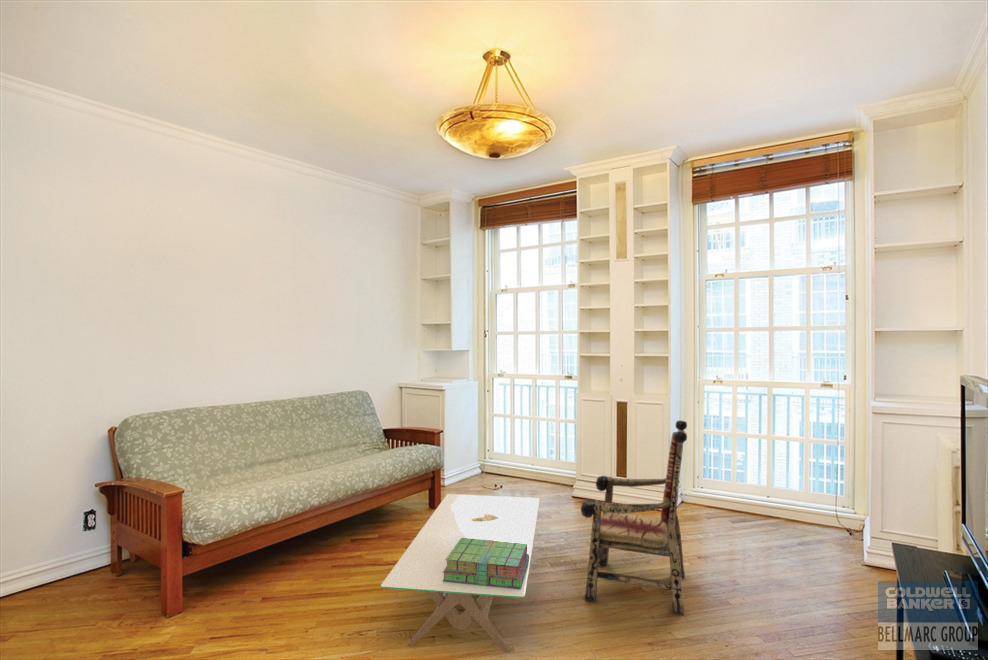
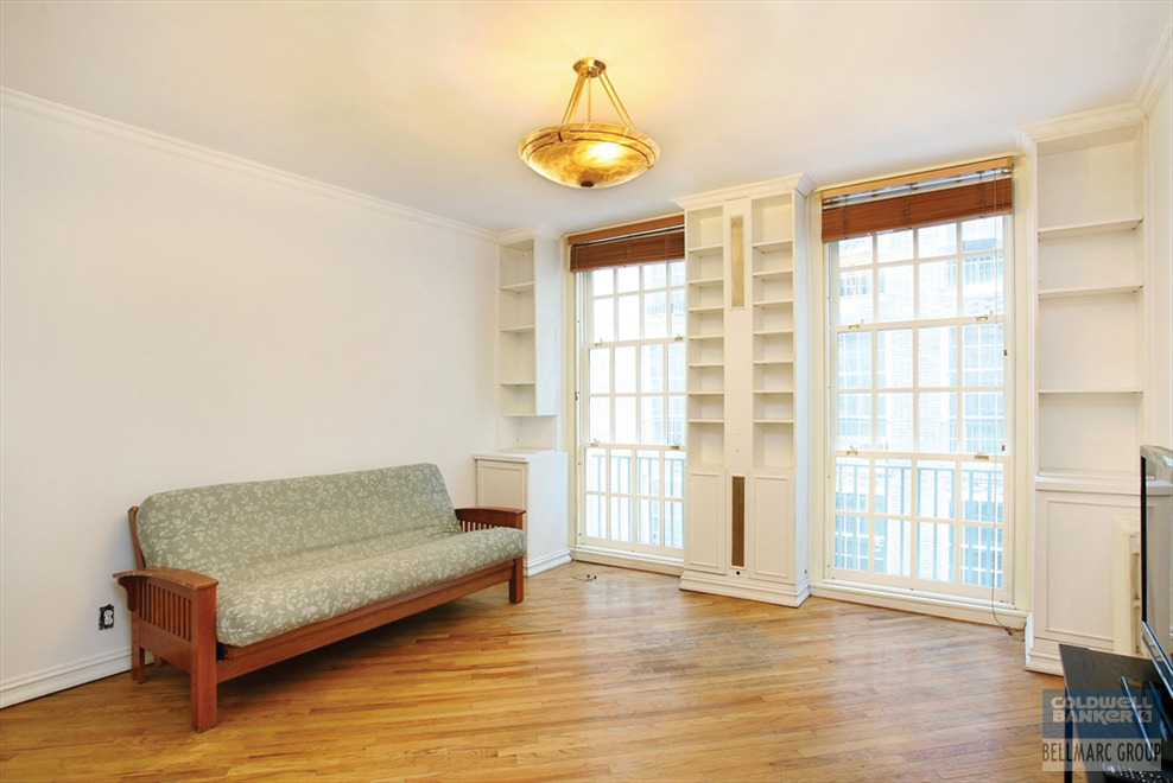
- decorative bowl (479, 520)
- coffee table (473, 584)
- stack of books (487, 560)
- armchair (636, 504)
